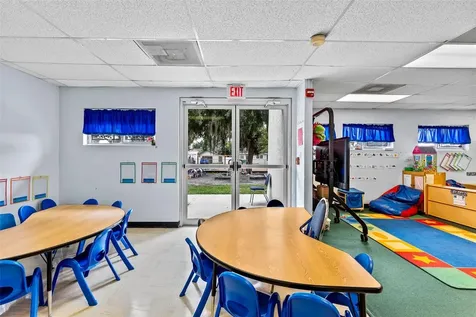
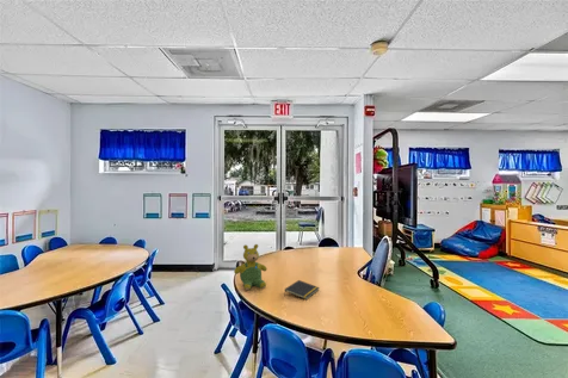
+ notepad (302, 289)
+ teddy bear (252, 266)
